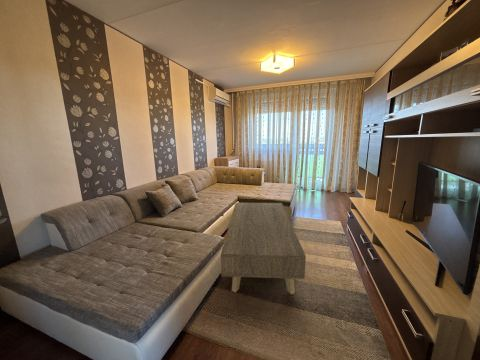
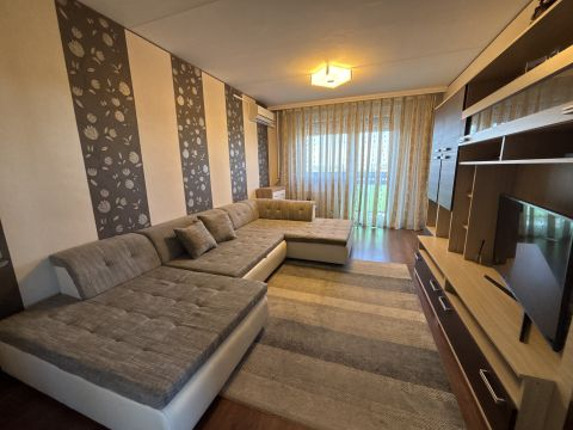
- coffee table (261, 241)
